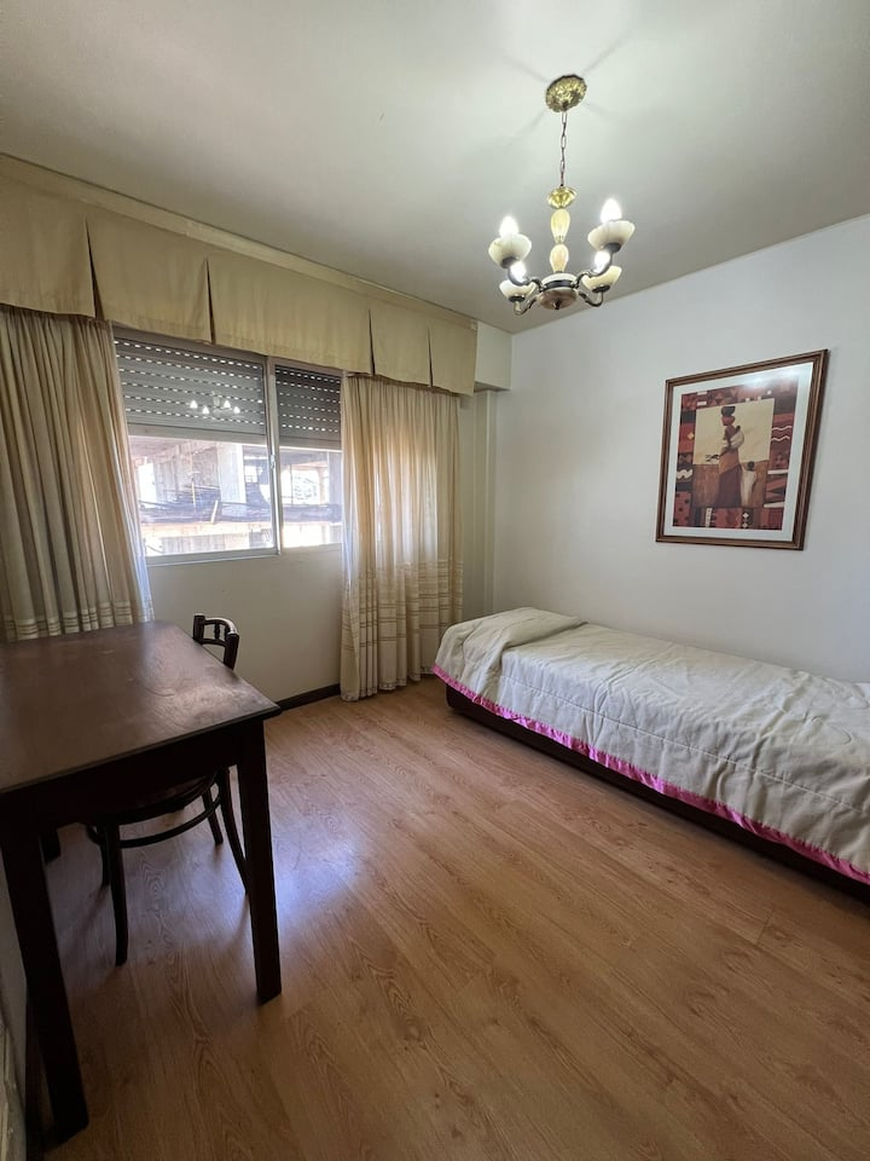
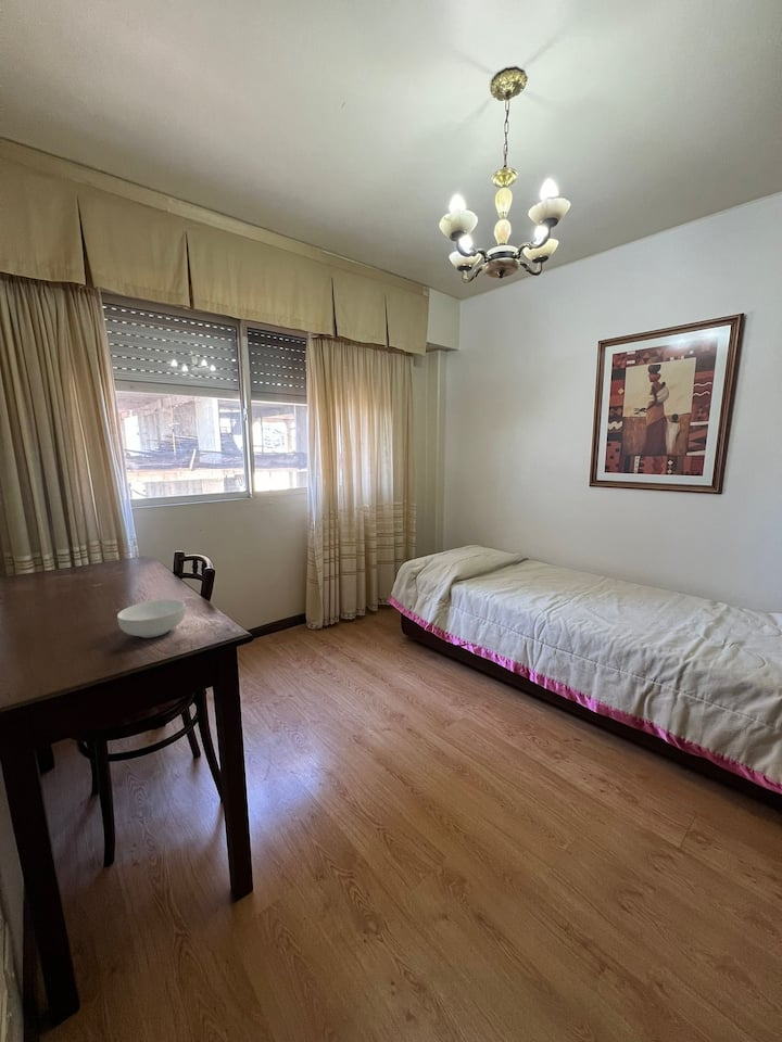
+ cereal bowl (153, 620)
